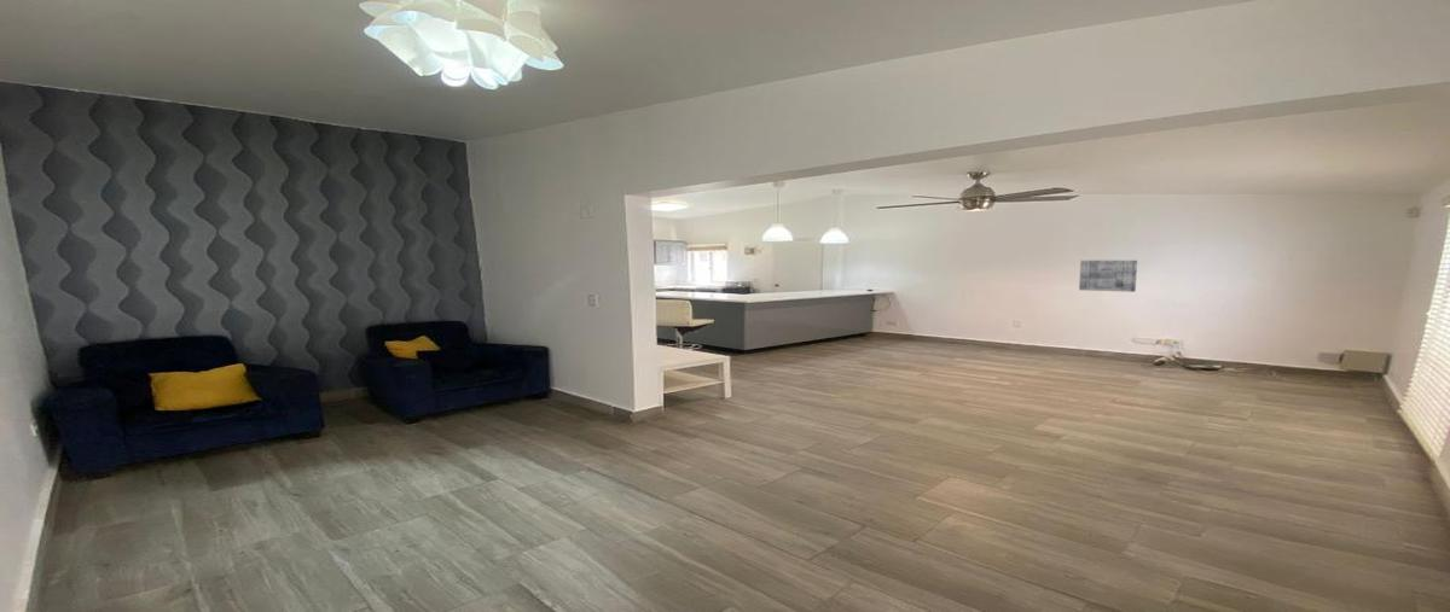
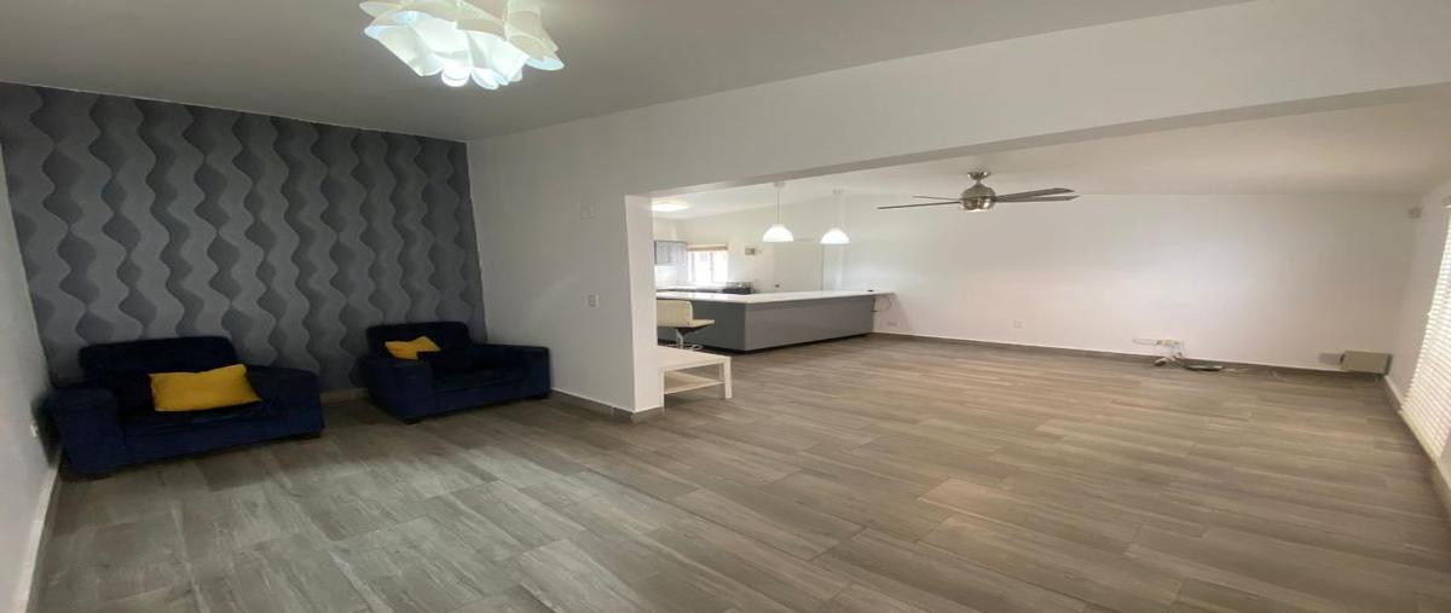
- wall art (1107, 275)
